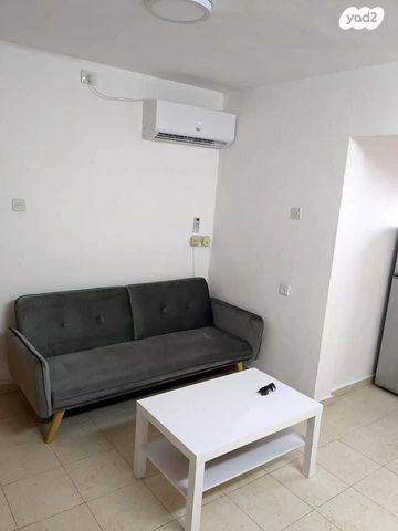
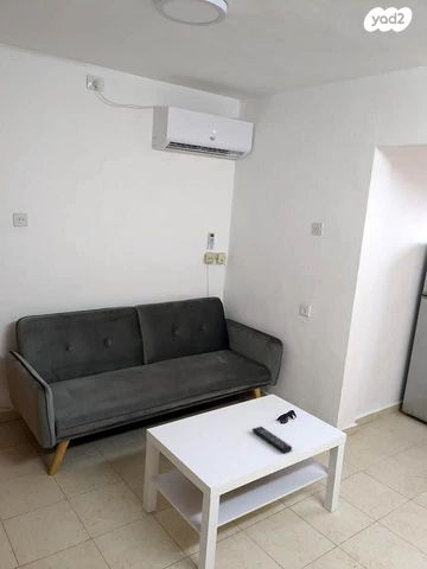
+ remote control (270, 439)
